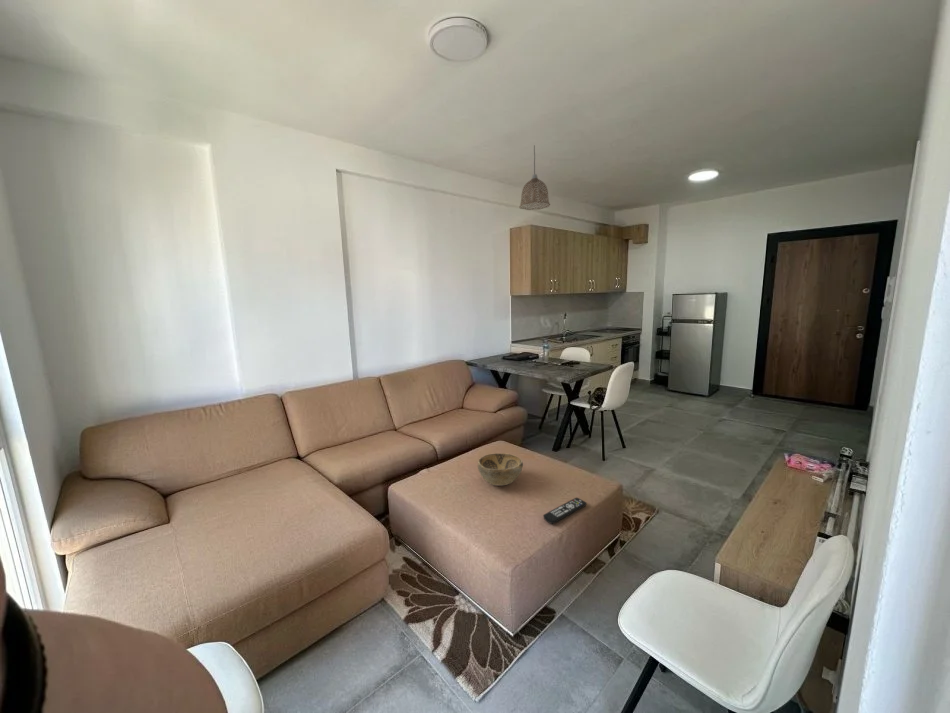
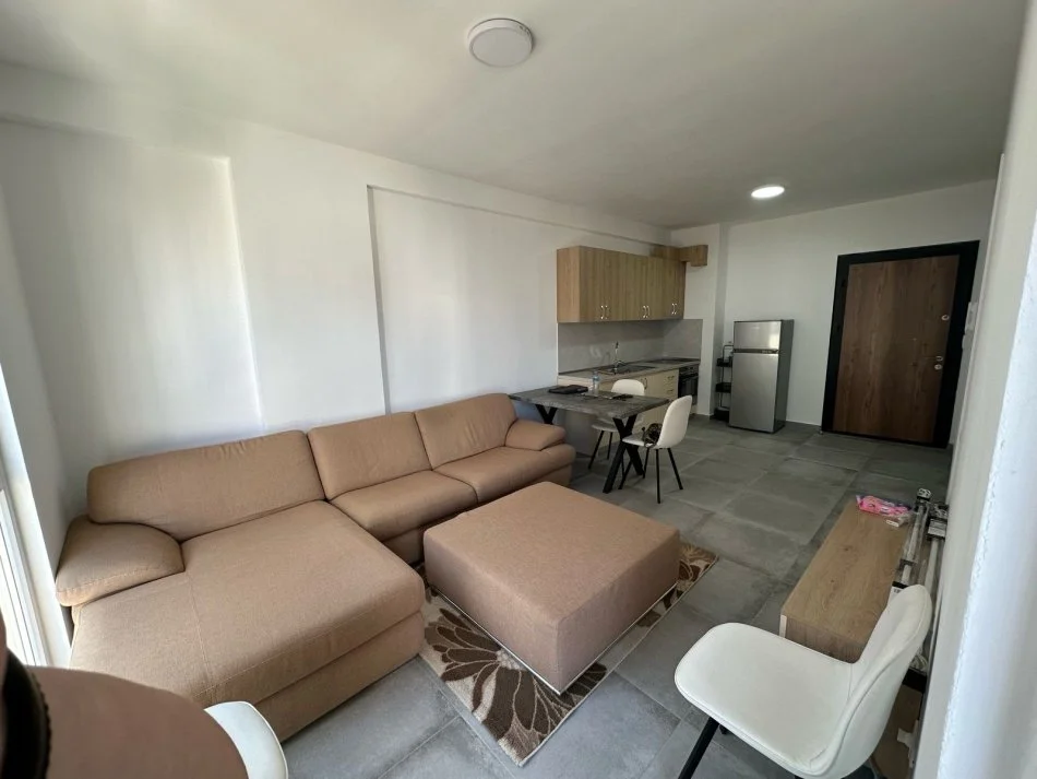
- remote control (565, 510)
- pendant lamp (534, 176)
- decorative bowl (500, 470)
